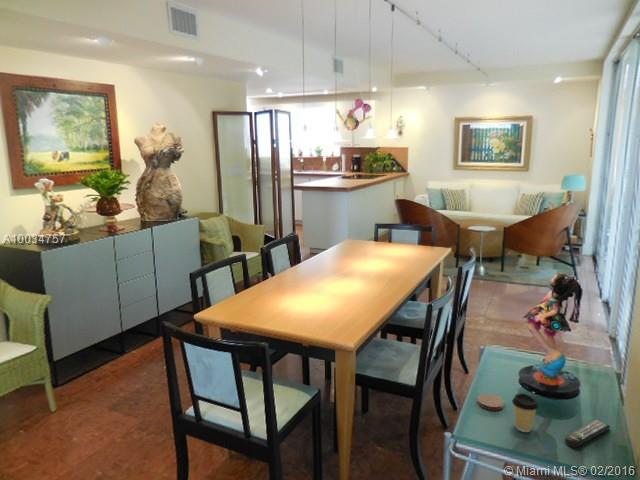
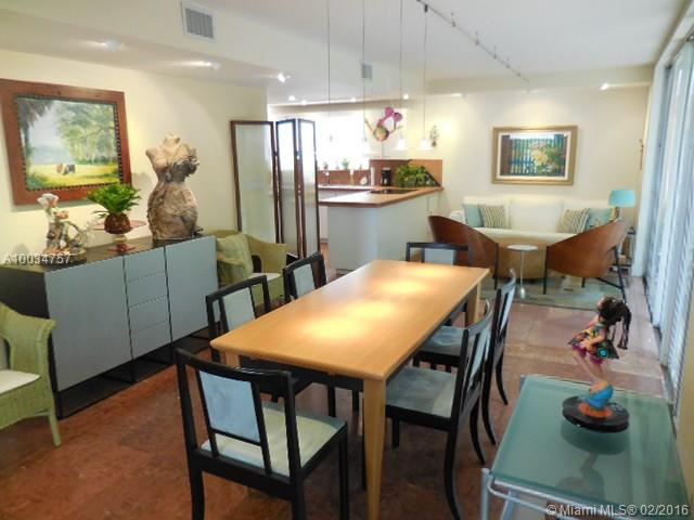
- remote control (588, 433)
- coffee cup (524, 413)
- coaster (490, 401)
